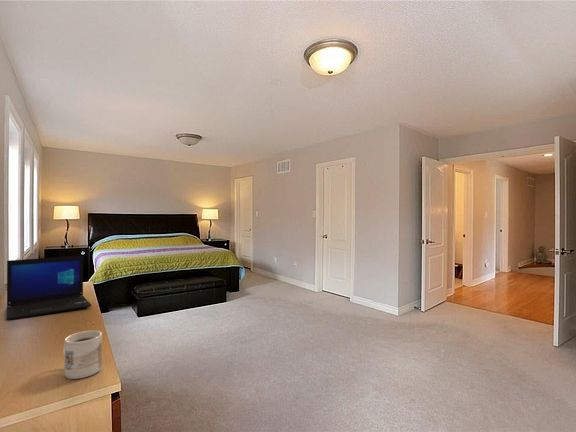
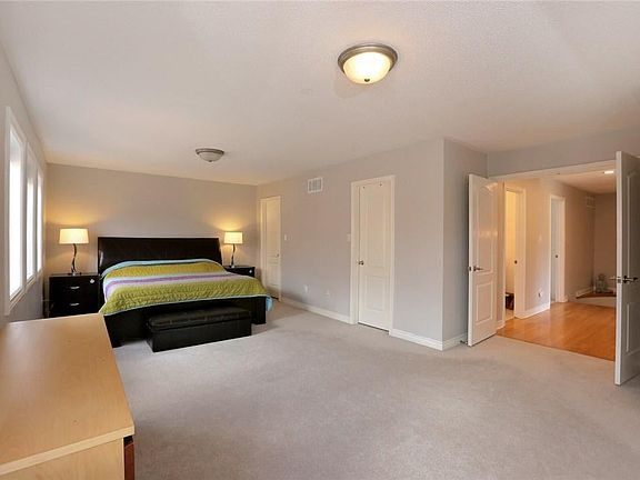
- laptop (49, 284)
- mug (82, 352)
